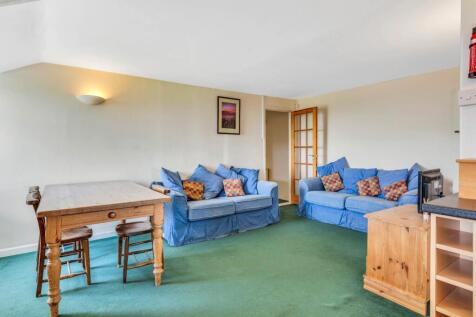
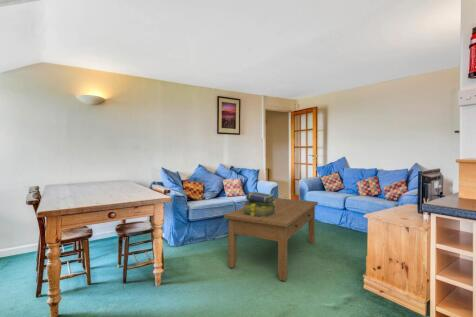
+ stack of books (259, 203)
+ coffee table (276, 230)
